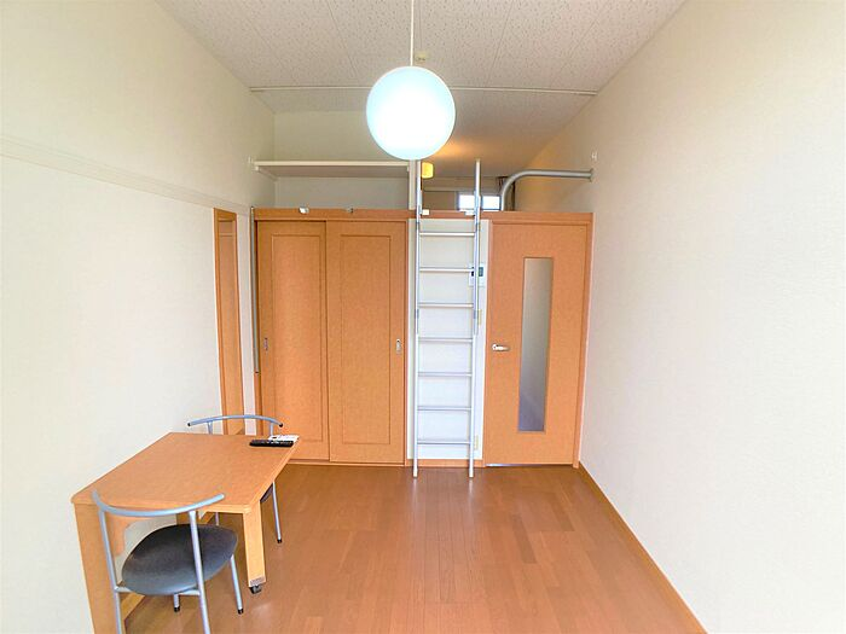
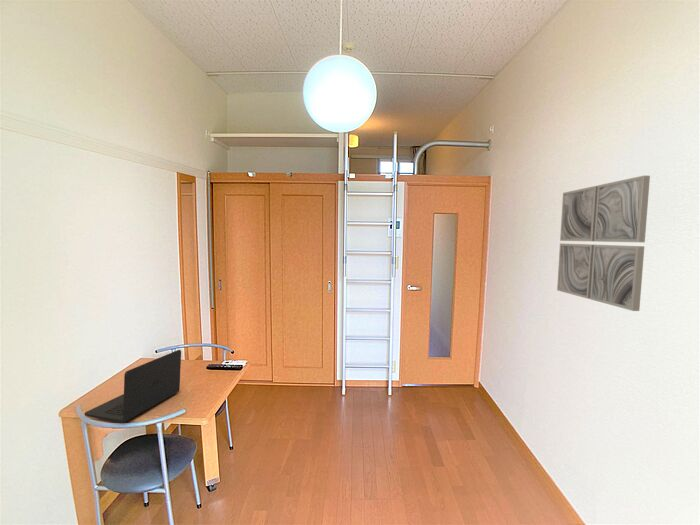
+ laptop (135, 380)
+ wall art (596, 241)
